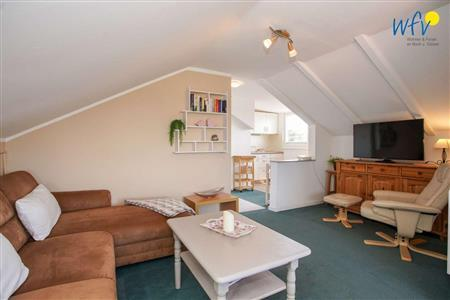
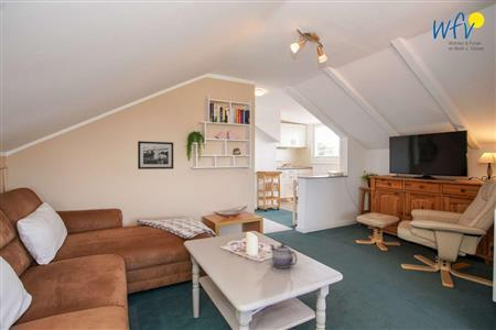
+ picture frame (155, 155)
+ teapot (282, 254)
